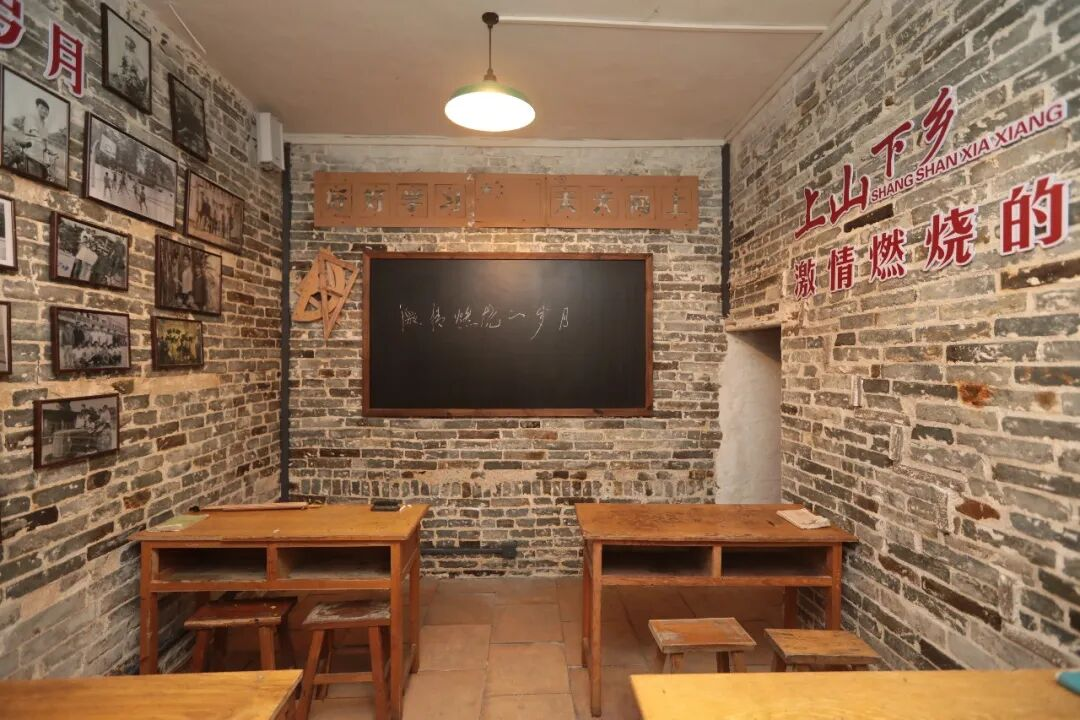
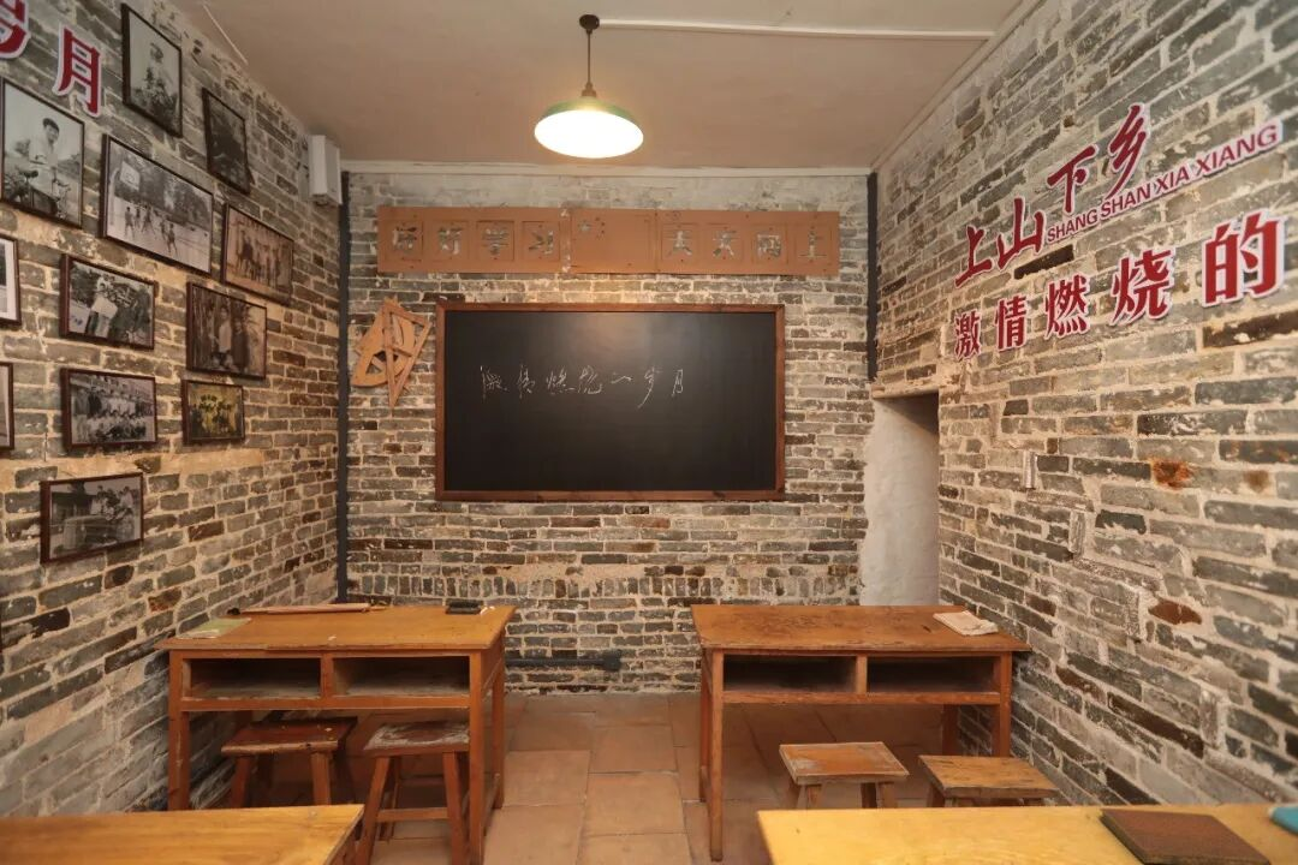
+ notebook (1179, 837)
